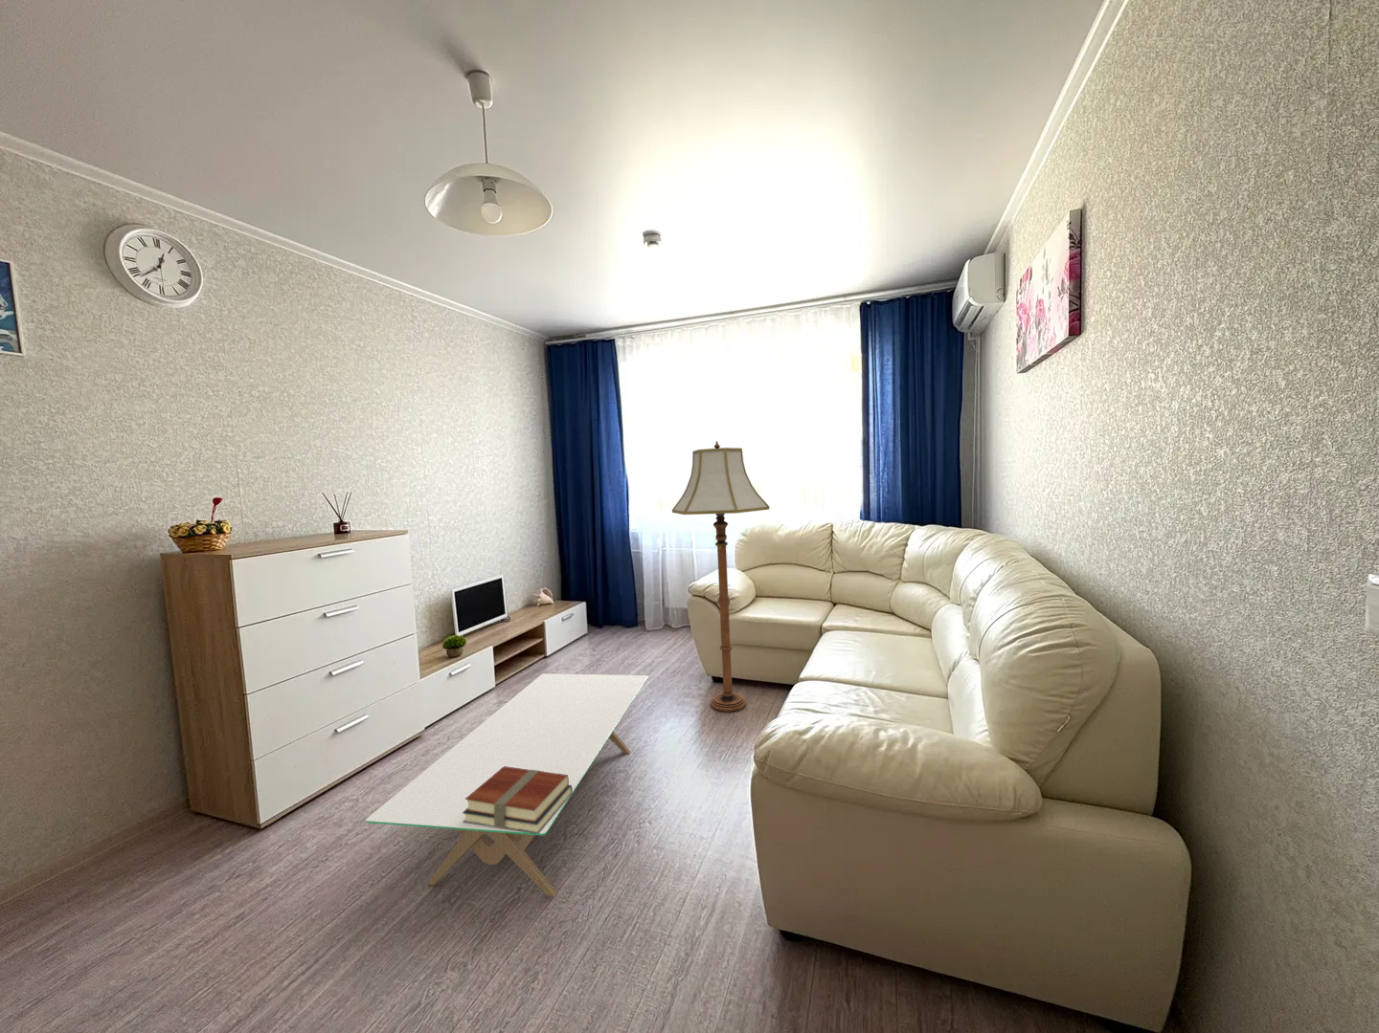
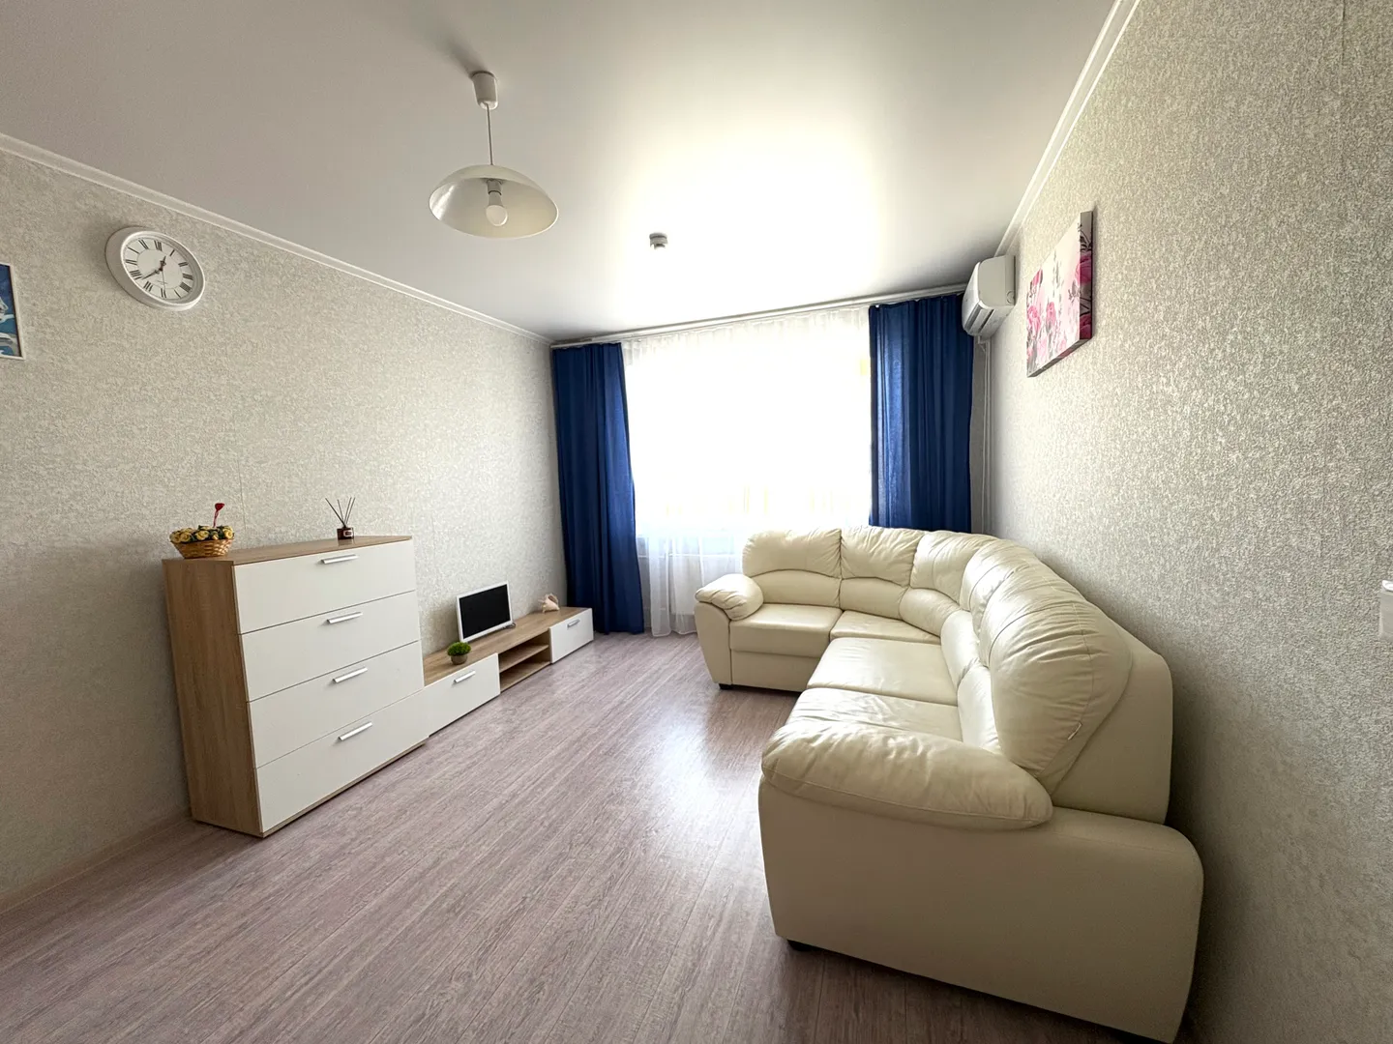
- floor lamp (722, 574)
- coffee table (545, 767)
- books (519, 795)
